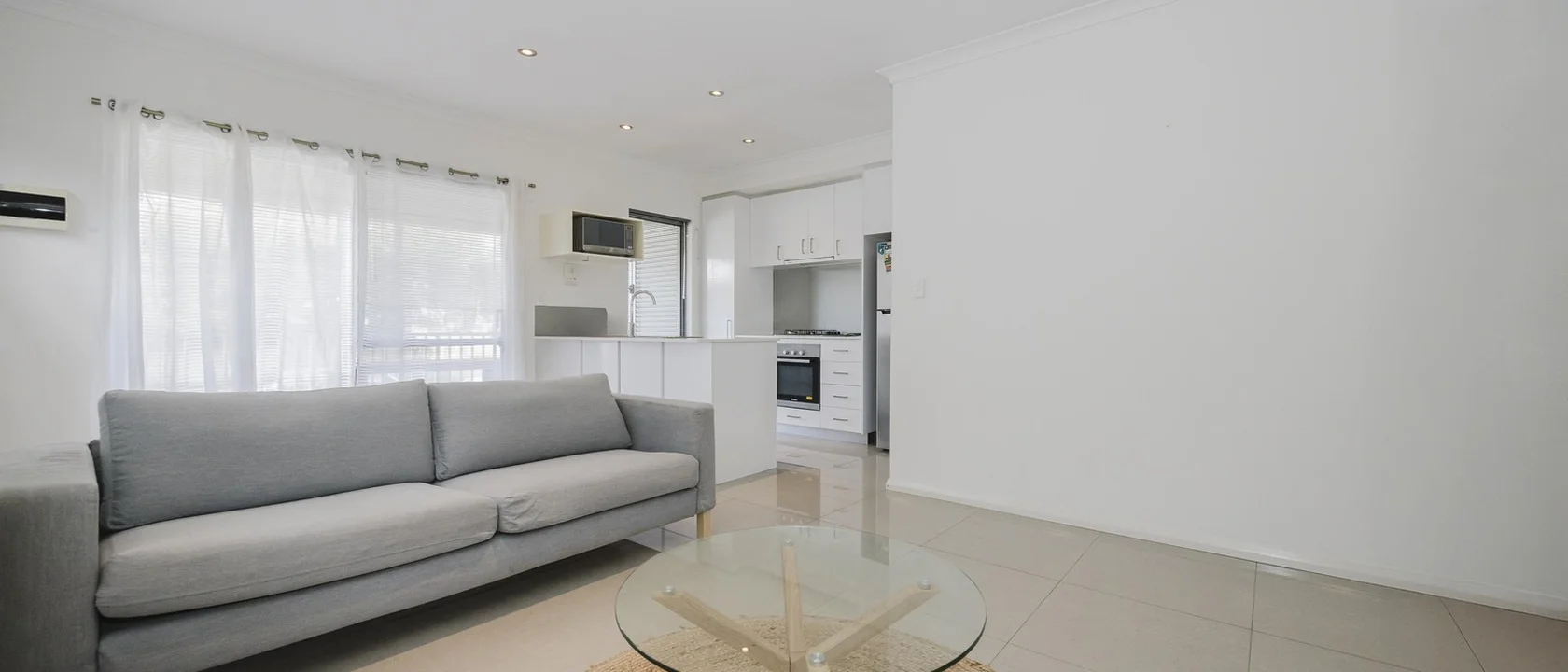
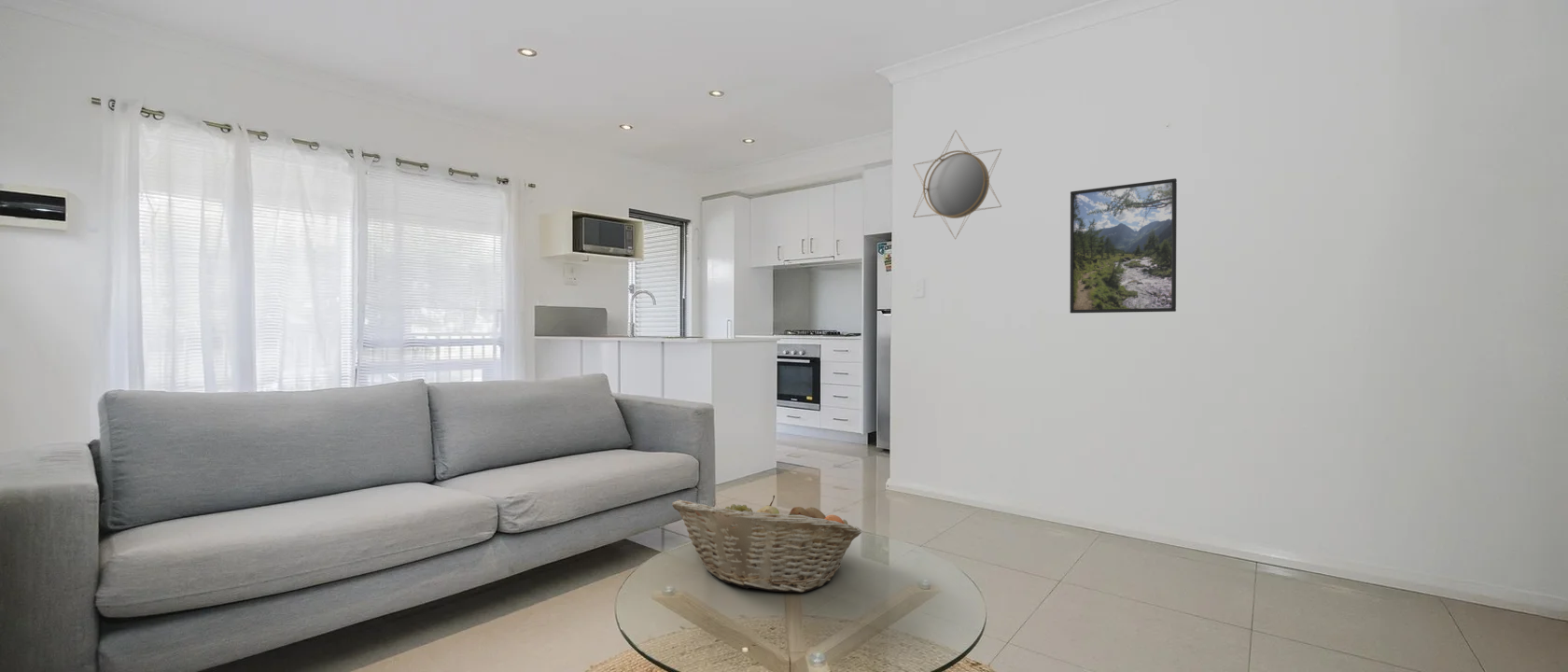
+ fruit basket (764, 531)
+ home mirror (955, 184)
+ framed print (1121, 248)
